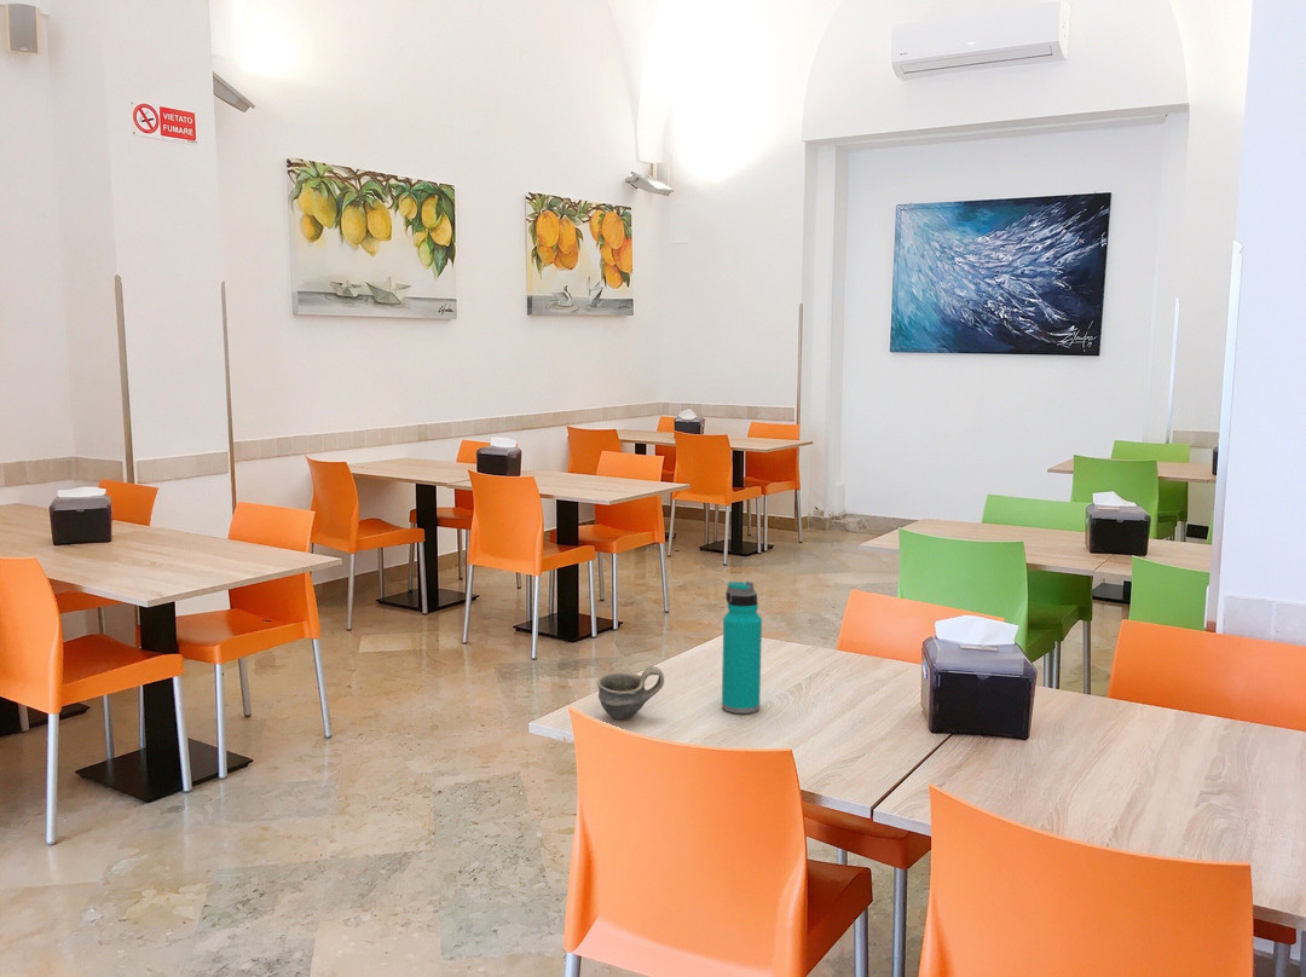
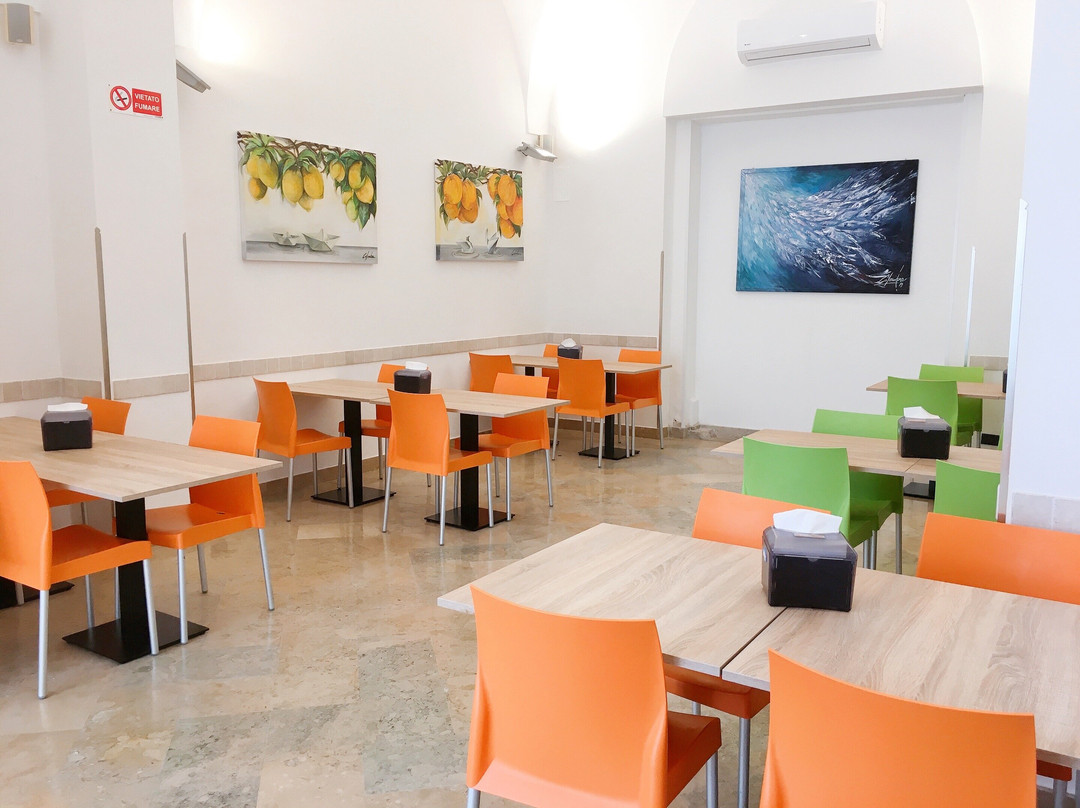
- cup (626, 693)
- water bottle (741, 644)
